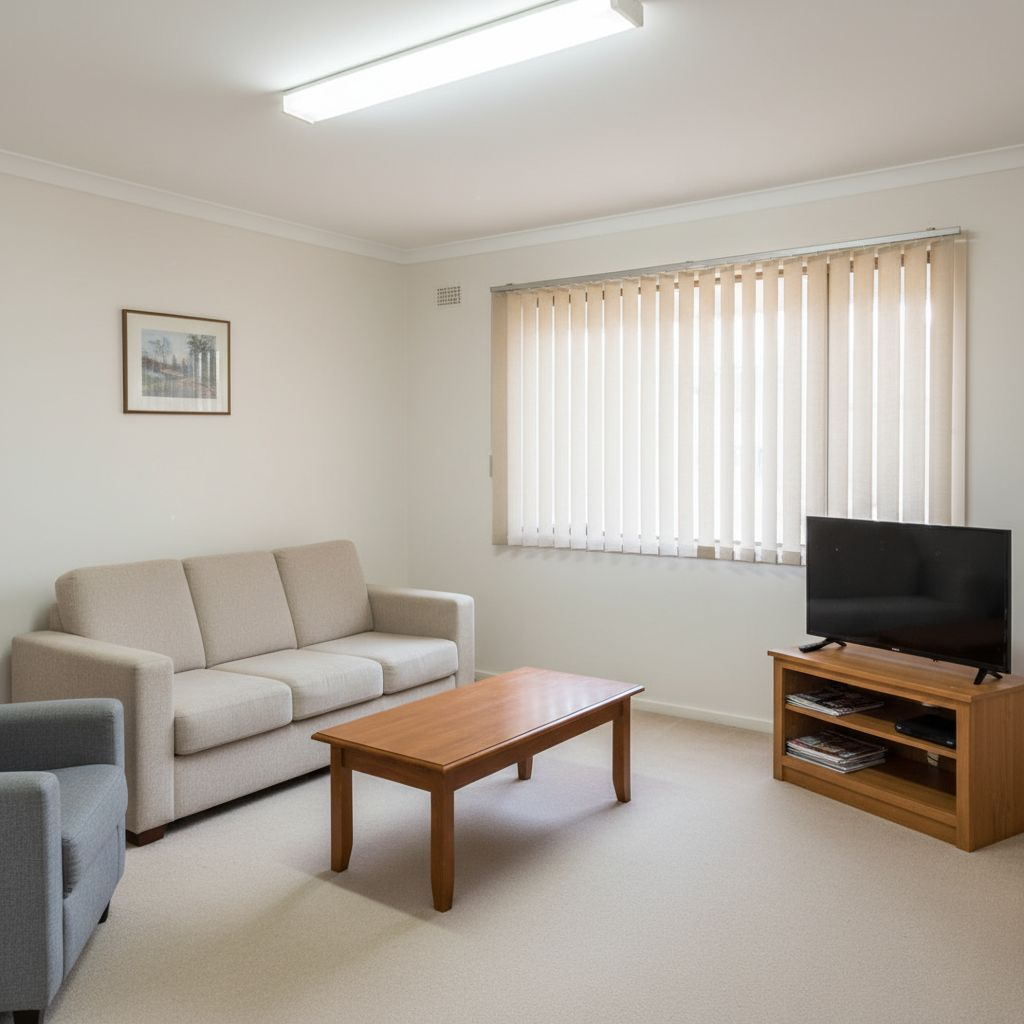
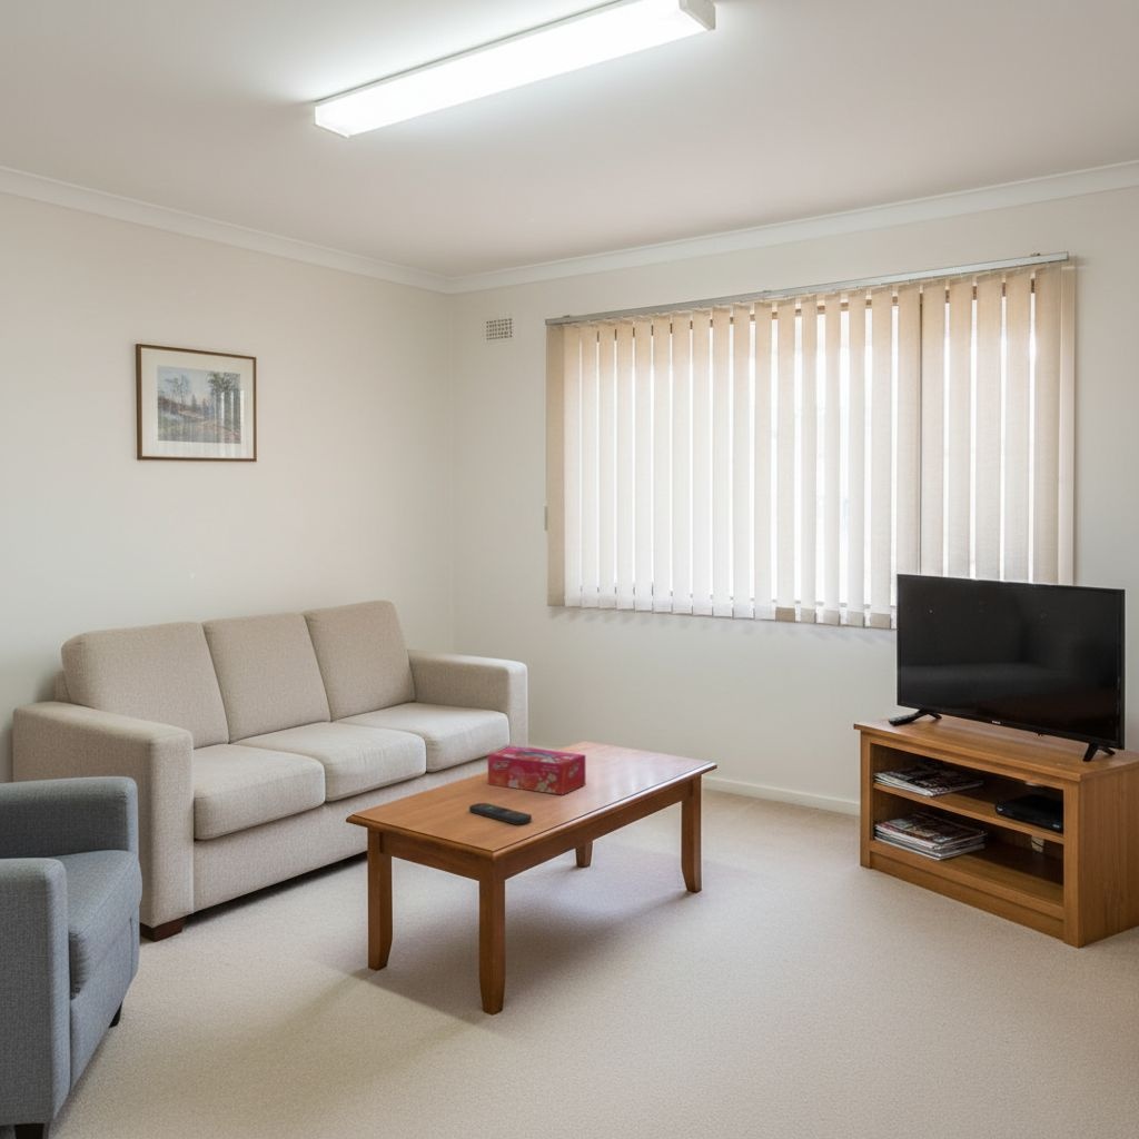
+ remote control (499, 812)
+ tissue box (536, 769)
